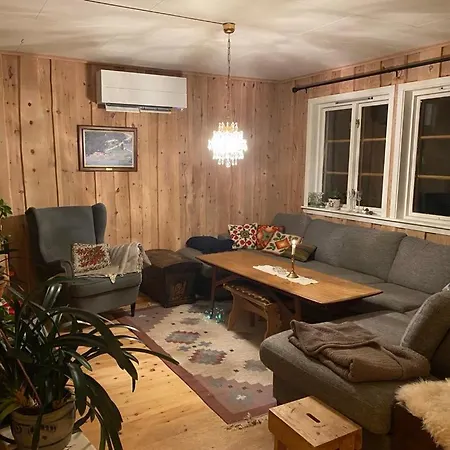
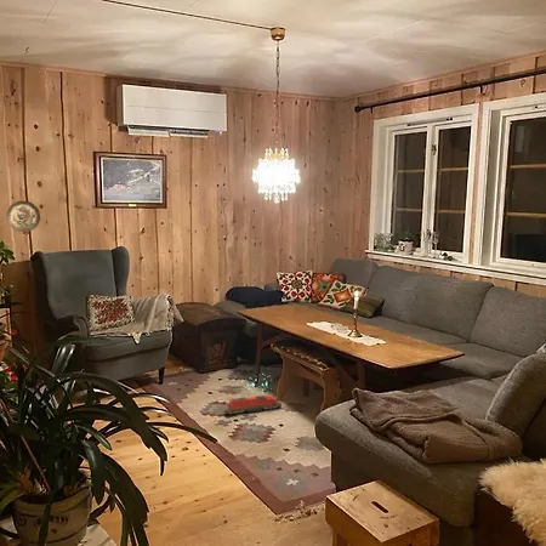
+ toy train (252, 403)
+ decorative plate (23, 216)
